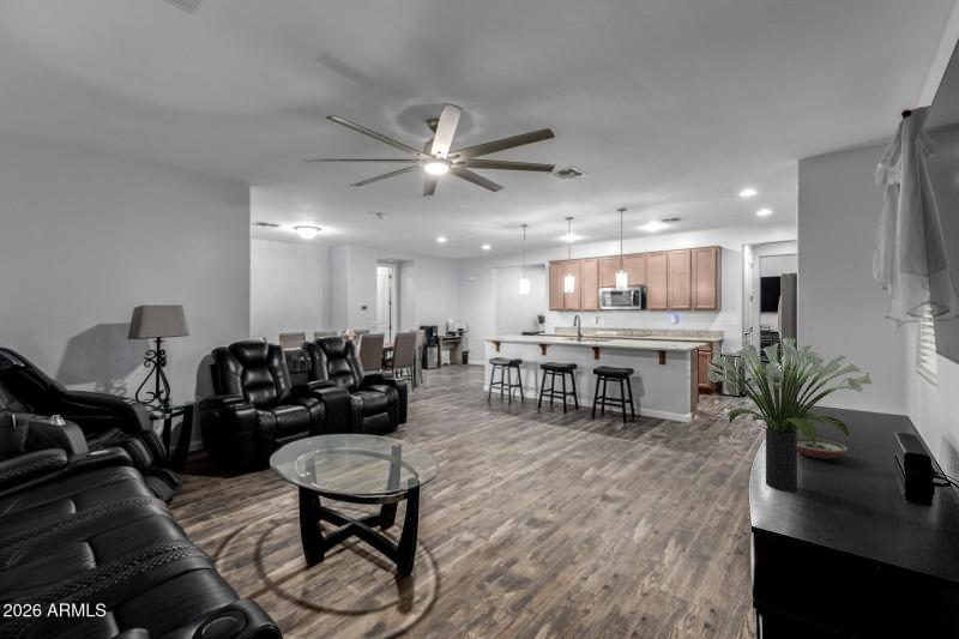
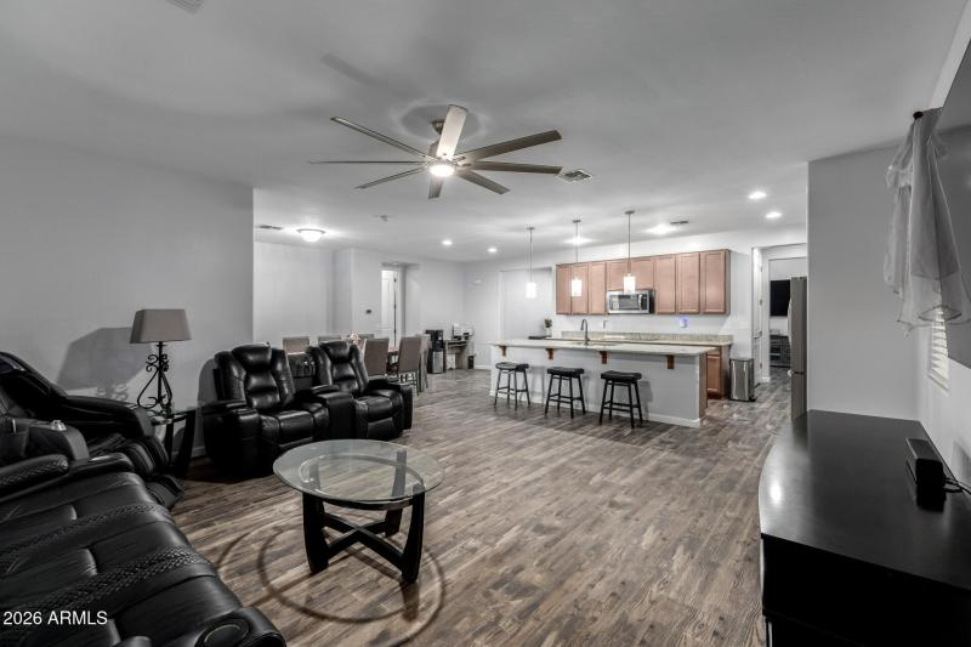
- decorative bowl (816, 448)
- potted plant (778, 410)
